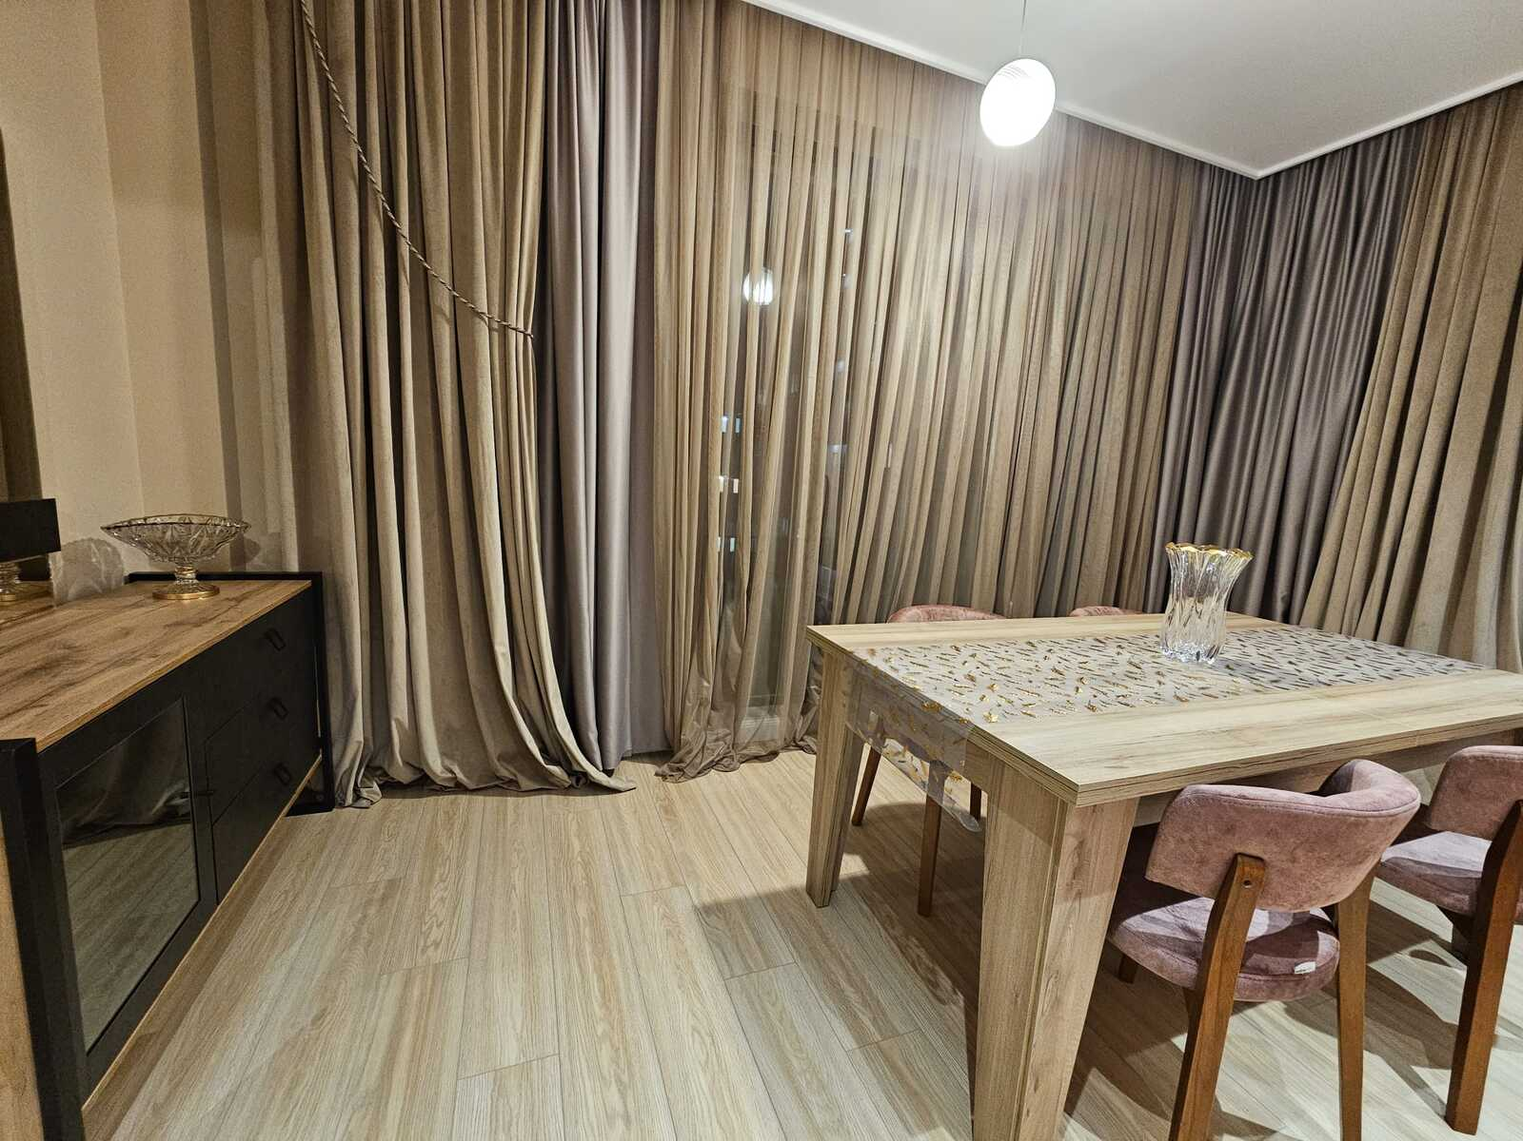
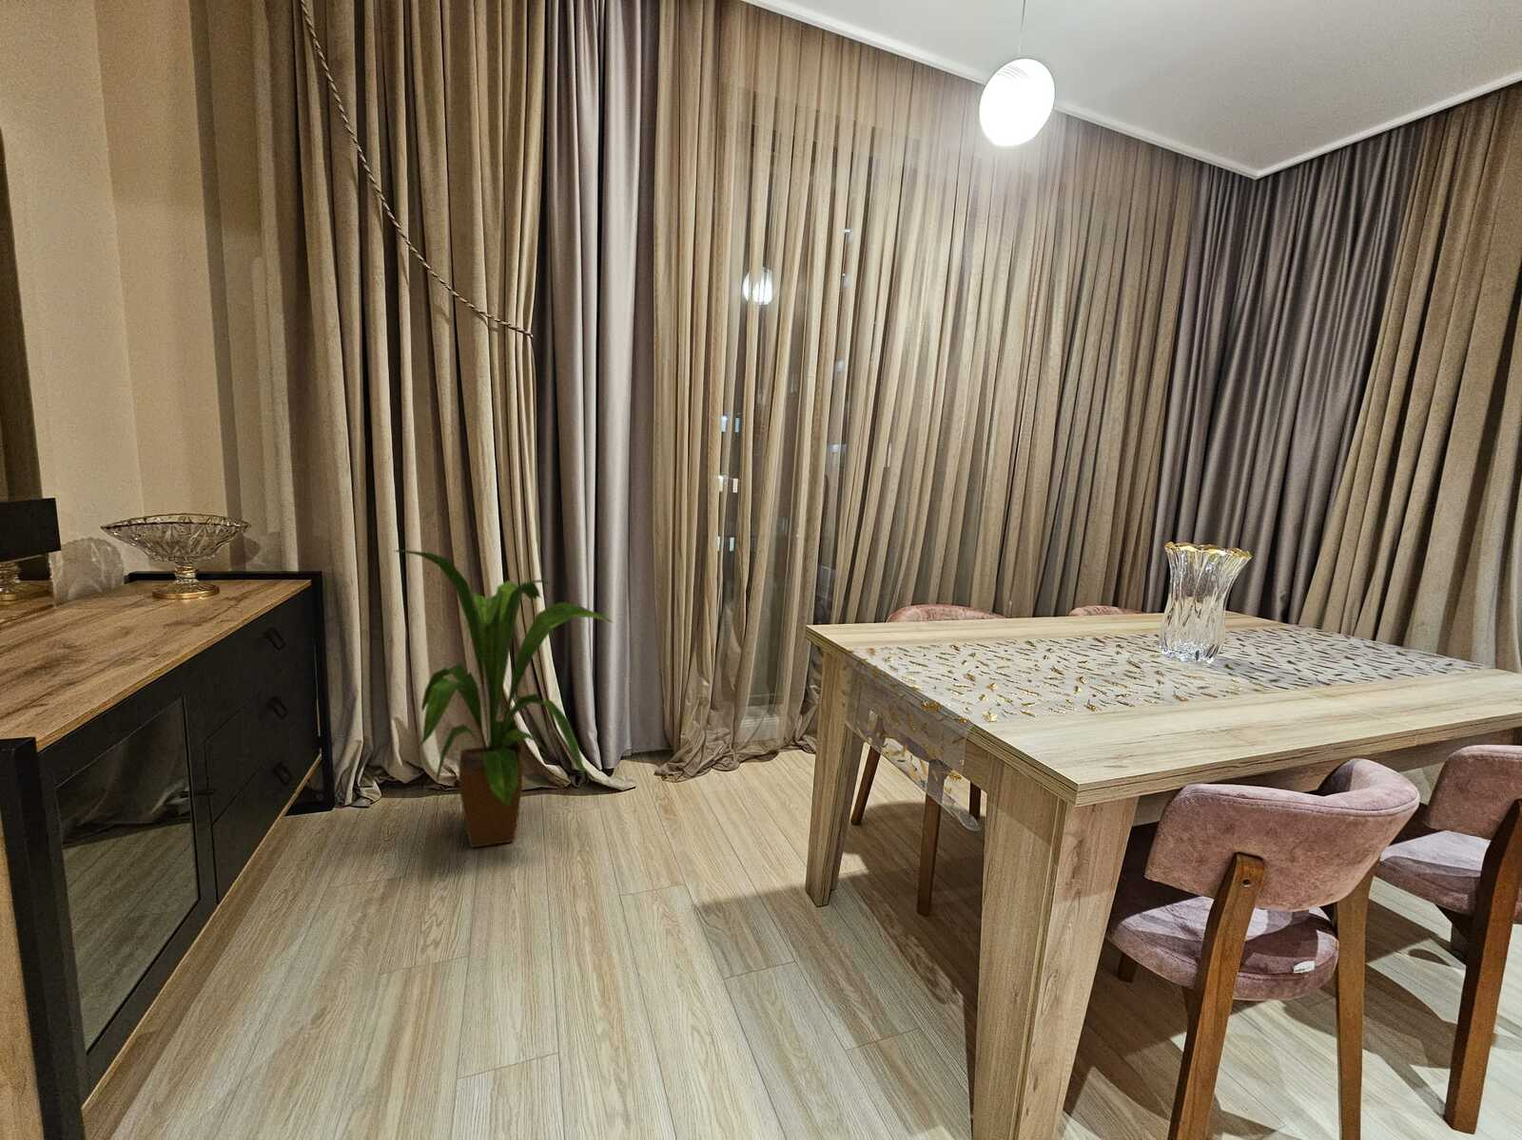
+ house plant (514, 692)
